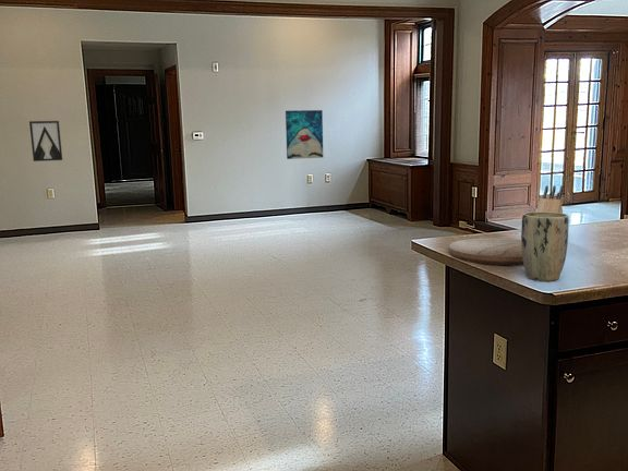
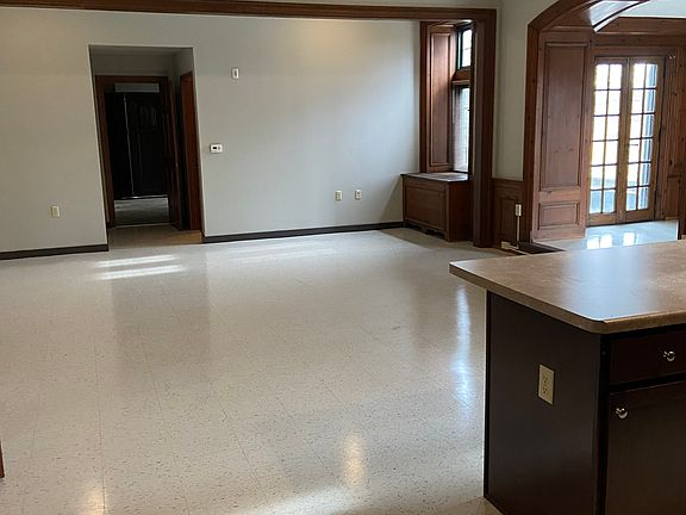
- knife block (547, 210)
- wall art (46, 141)
- plant pot (543, 245)
- wall art (304, 134)
- cutting board (498, 250)
